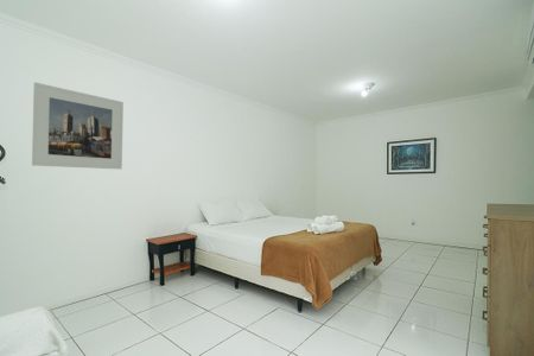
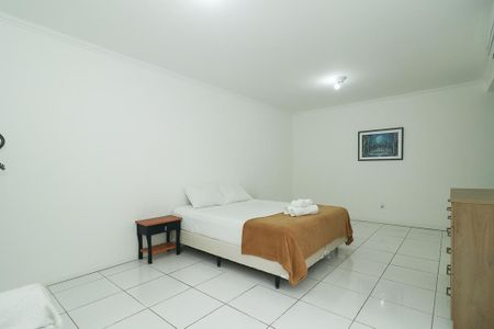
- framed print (82, 129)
